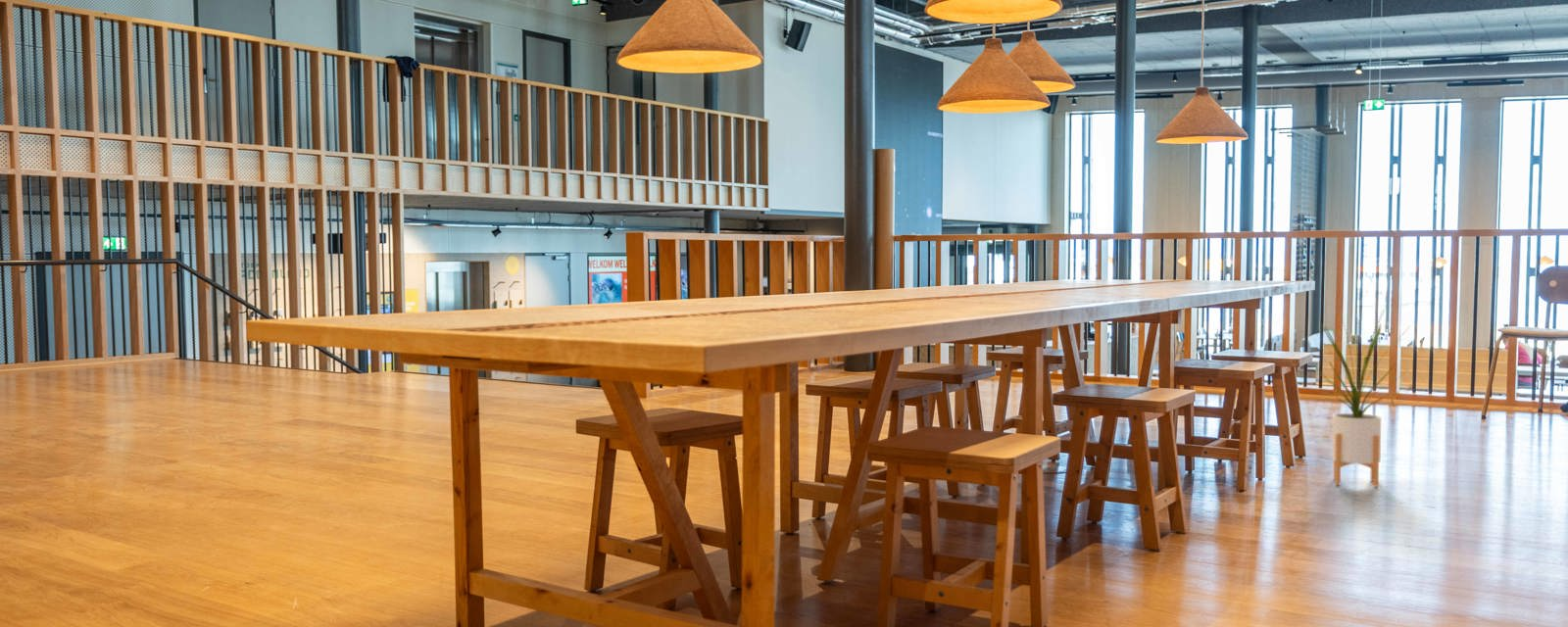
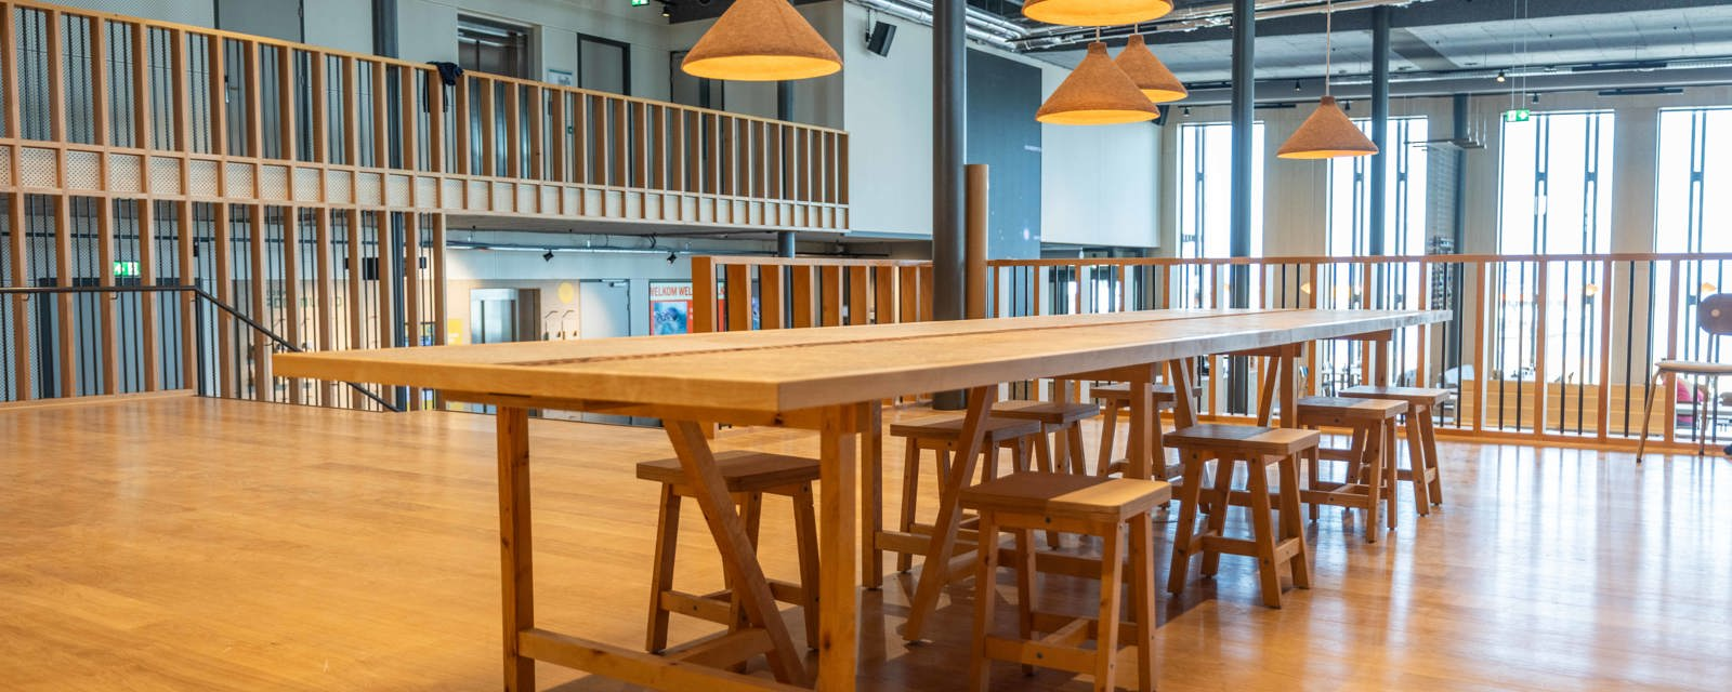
- house plant (1355, 395)
